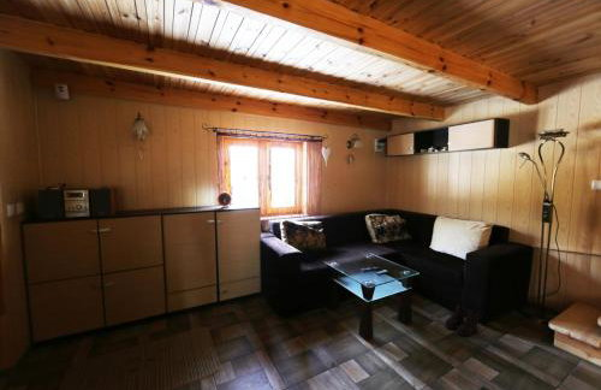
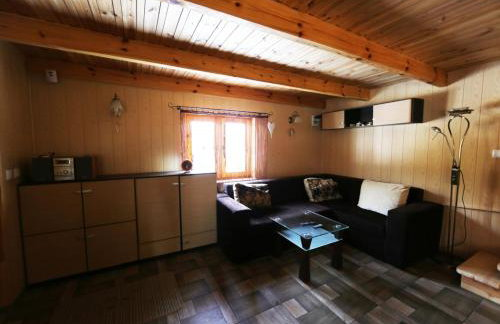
- boots (462, 318)
